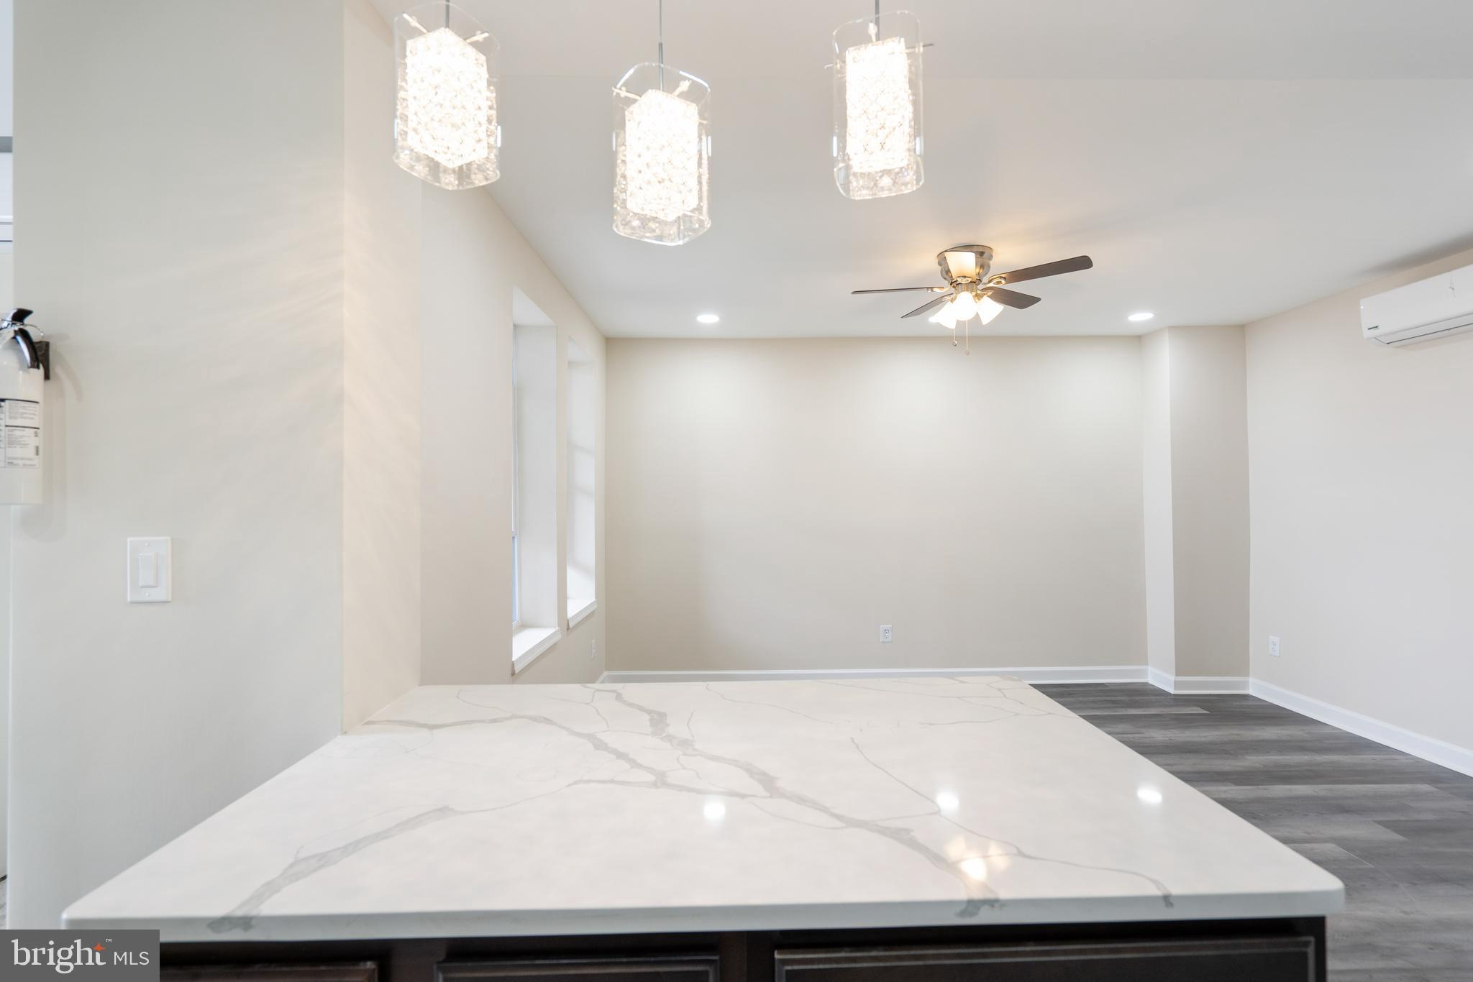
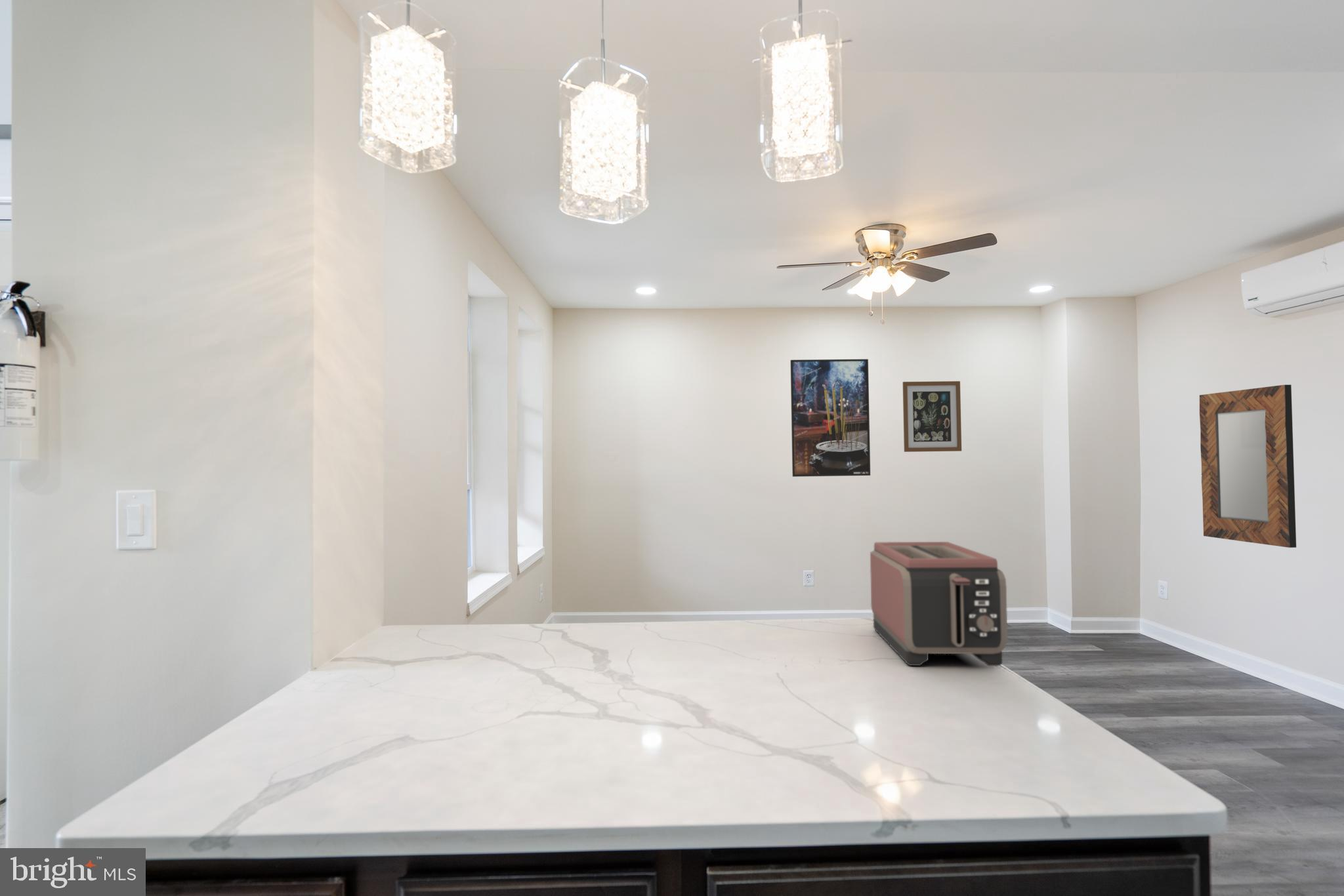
+ toaster (933, 600)
+ wall art (932, 416)
+ home mirror (1244, 465)
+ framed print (830, 417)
